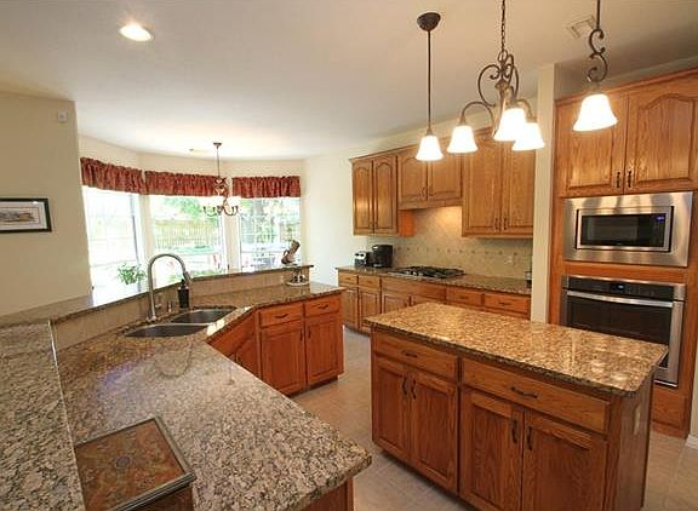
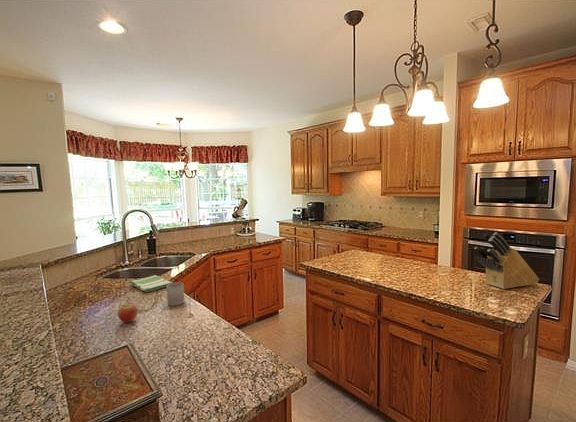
+ mug (172, 294)
+ fruit (127, 312)
+ dish towel (151, 282)
+ knife block (506, 258)
